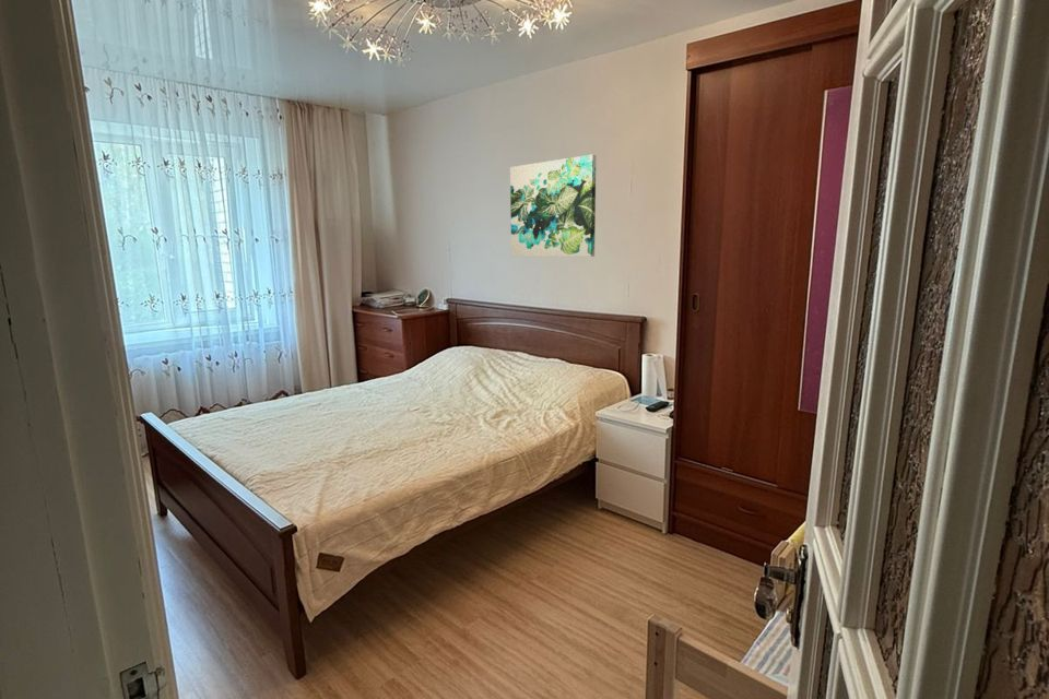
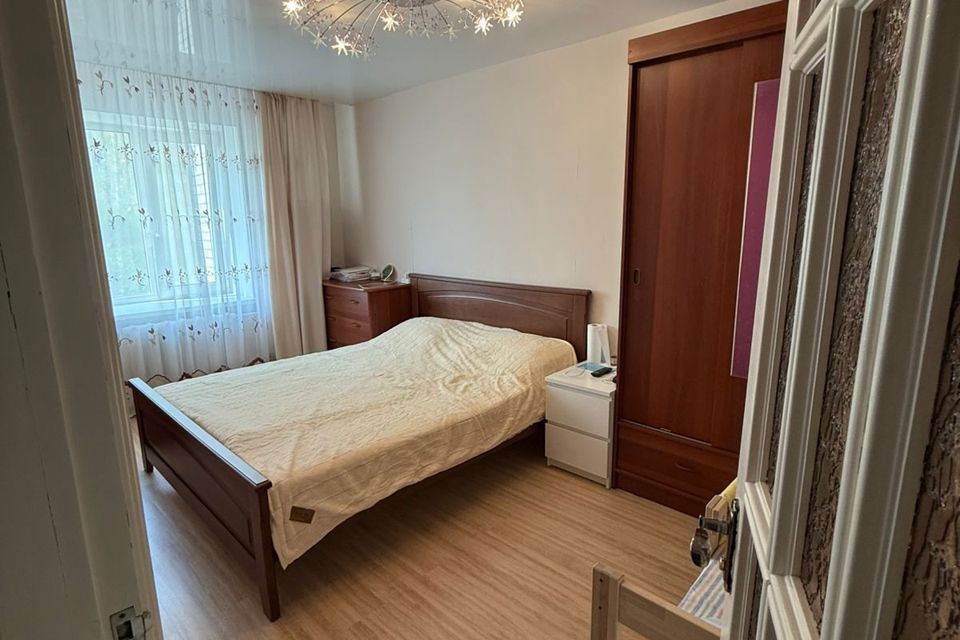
- wall art (550, 210)
